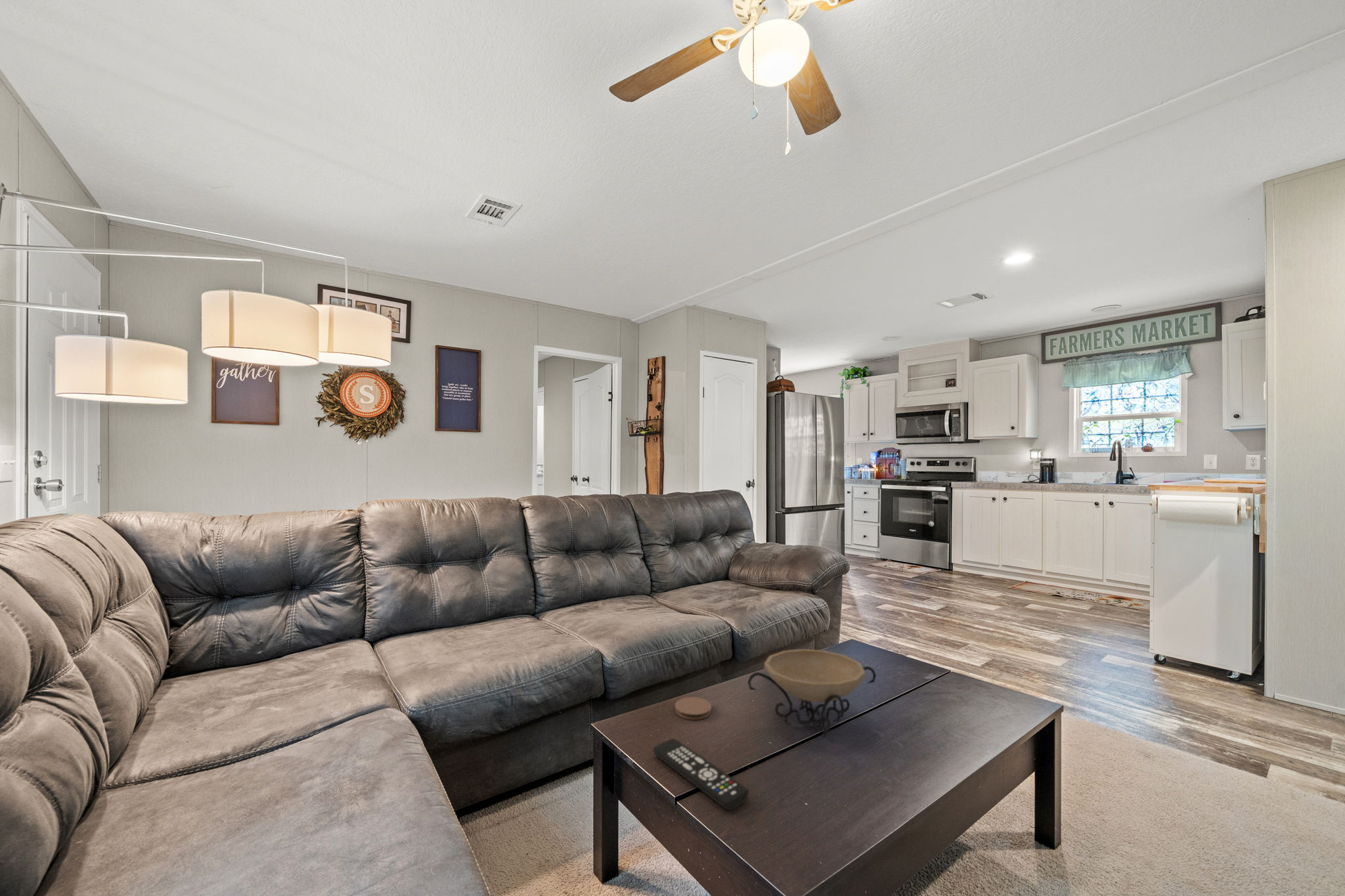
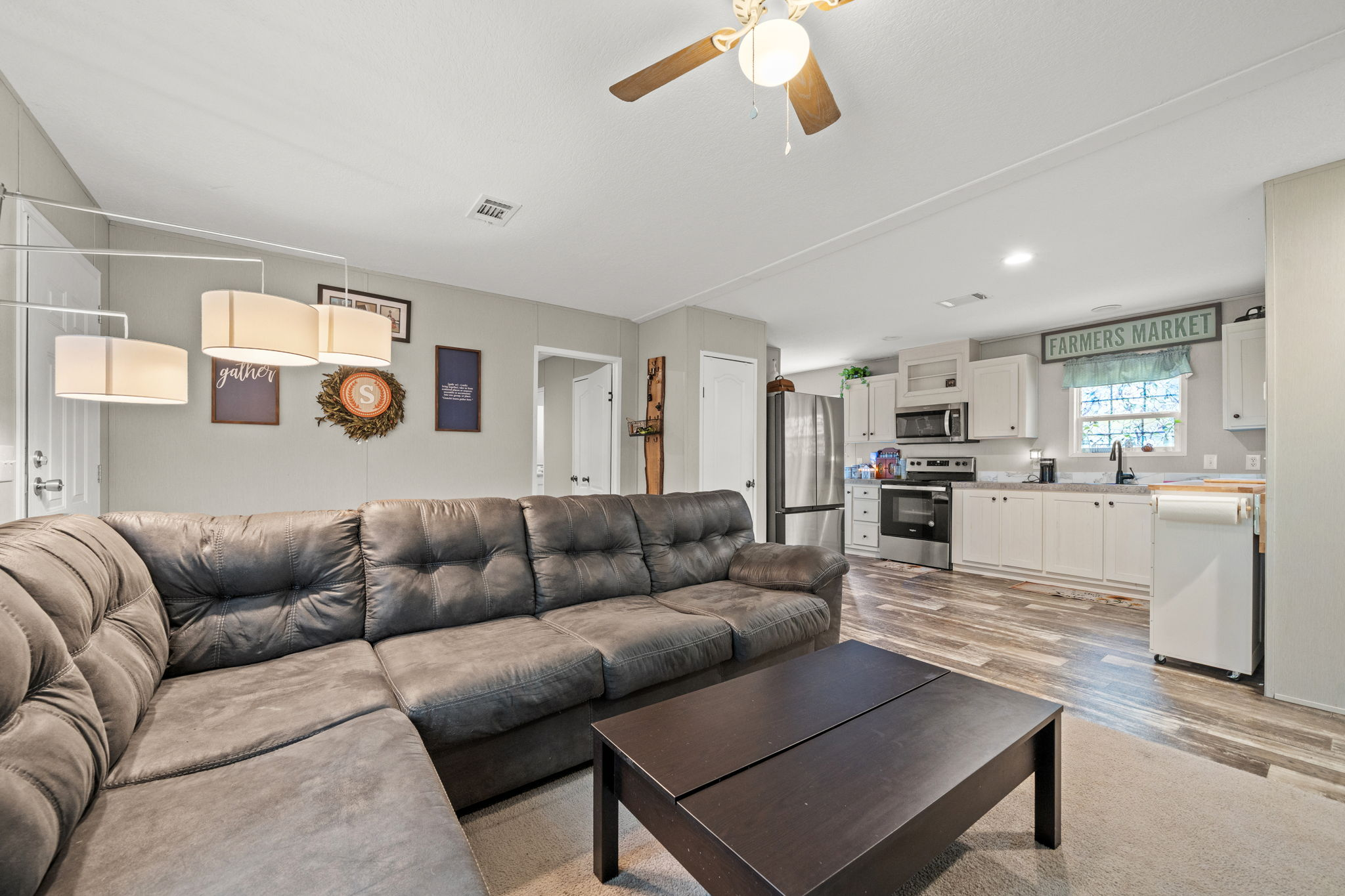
- decorative bowl (812, 694)
- remote control (697, 771)
- coaster (693, 708)
